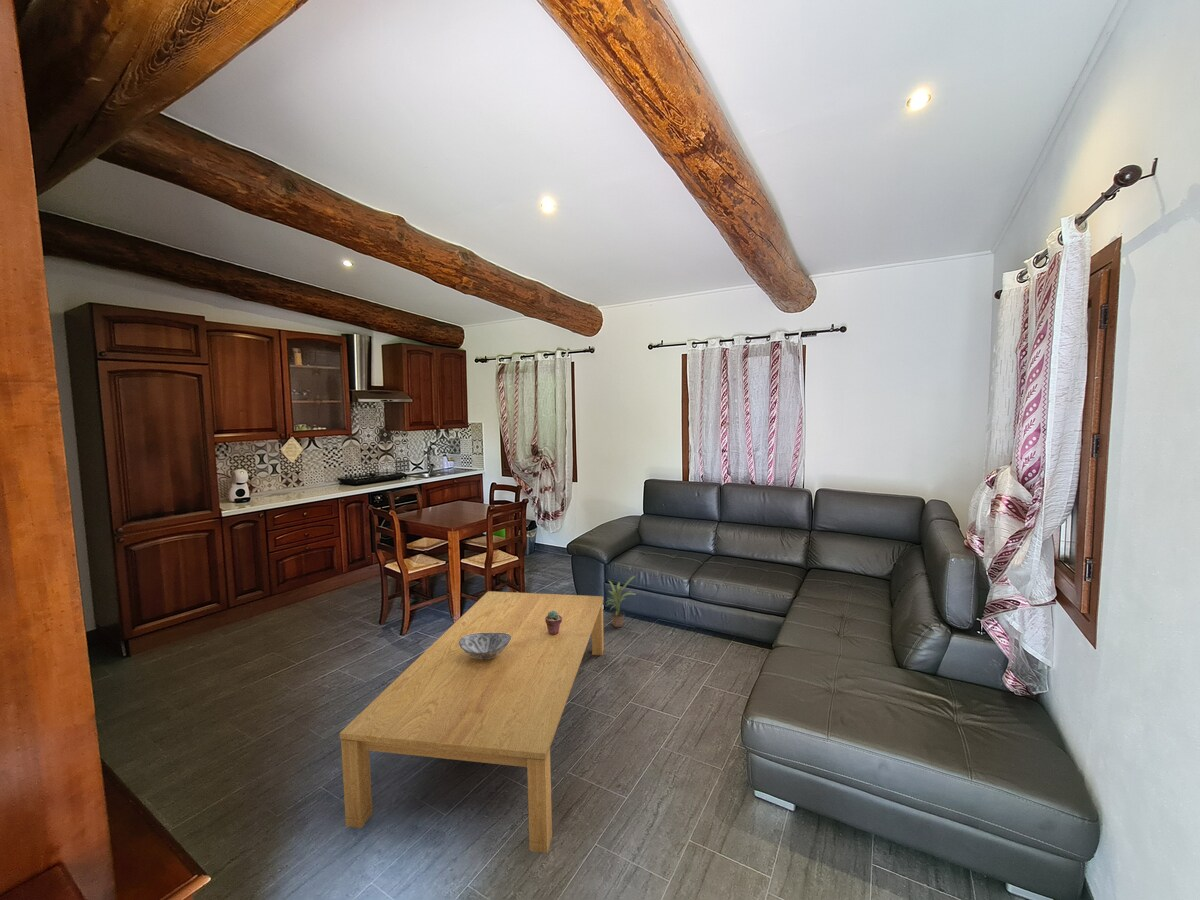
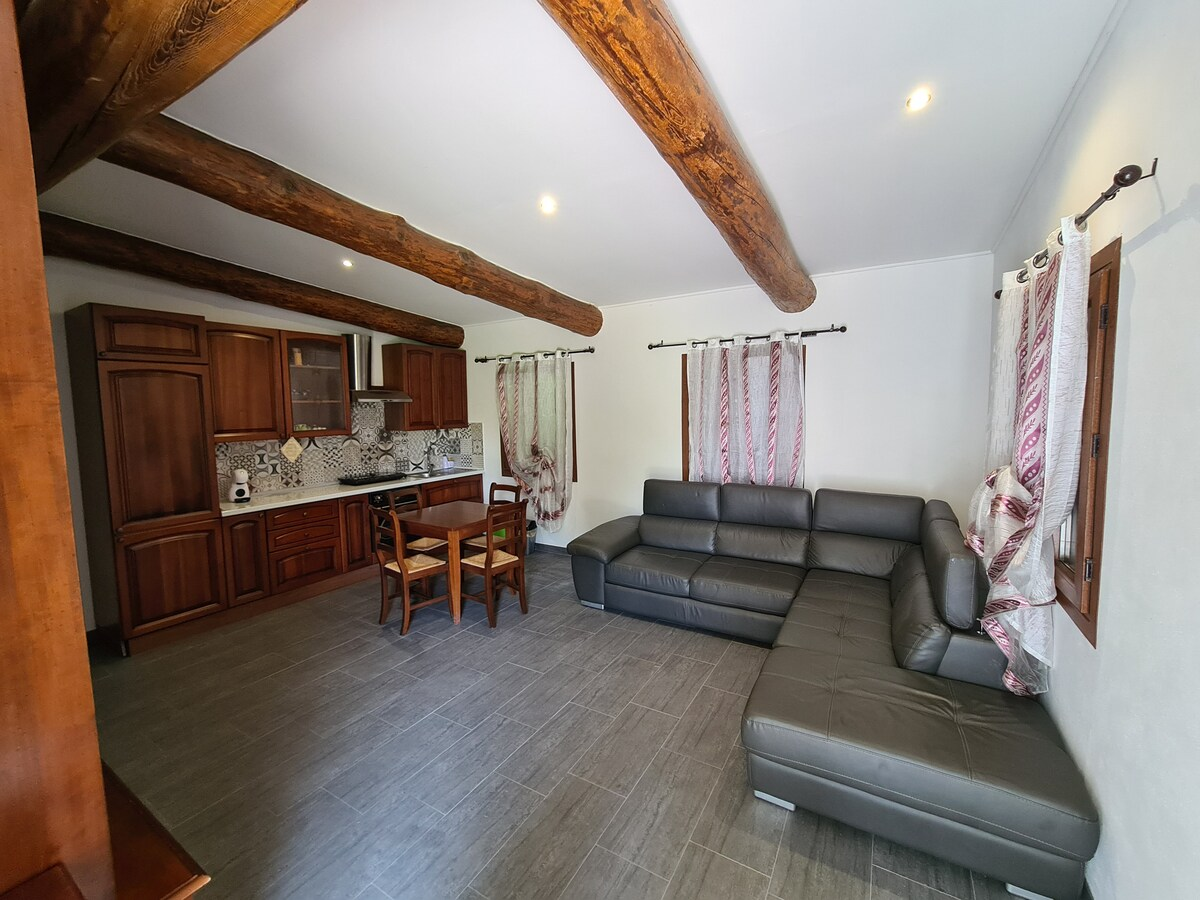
- decorative bowl (485, 647)
- potted succulent (553, 621)
- potted plant (617, 603)
- coffee table (508, 681)
